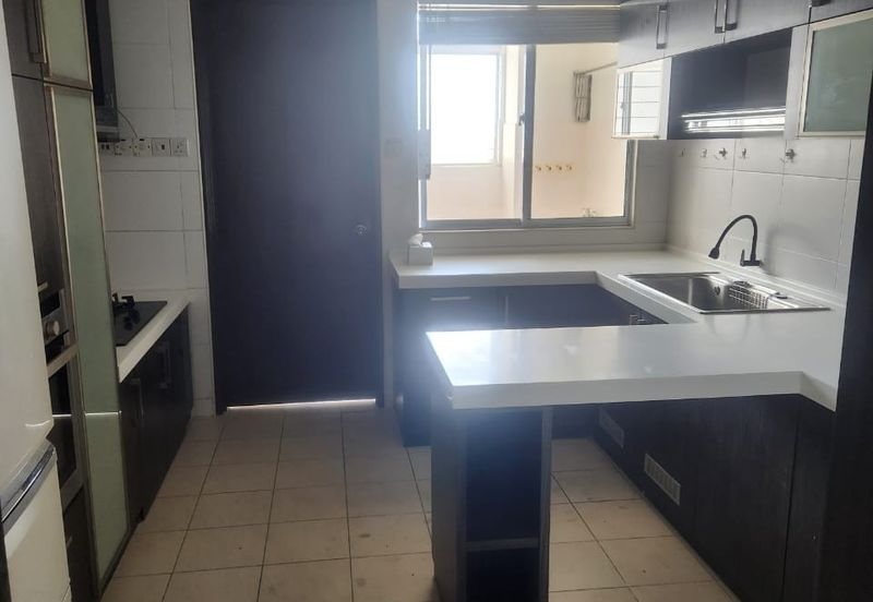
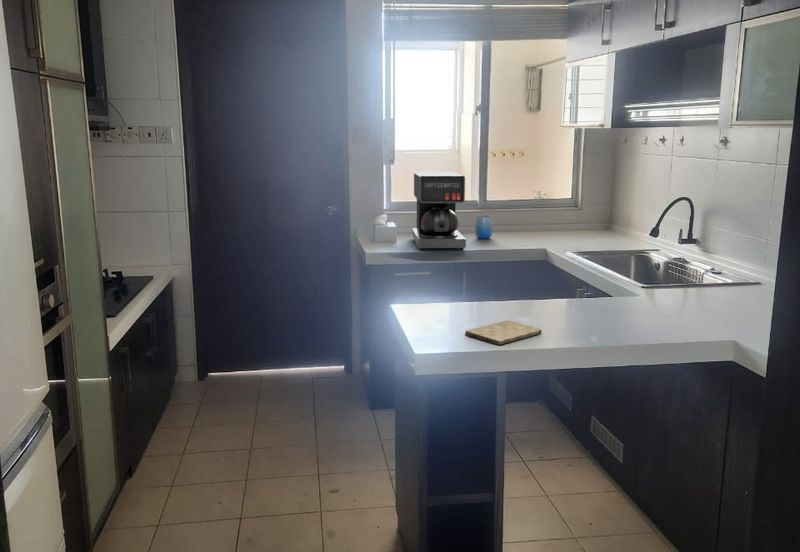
+ coffee maker (437, 209)
+ cup (483, 227)
+ cutting board (503, 331)
